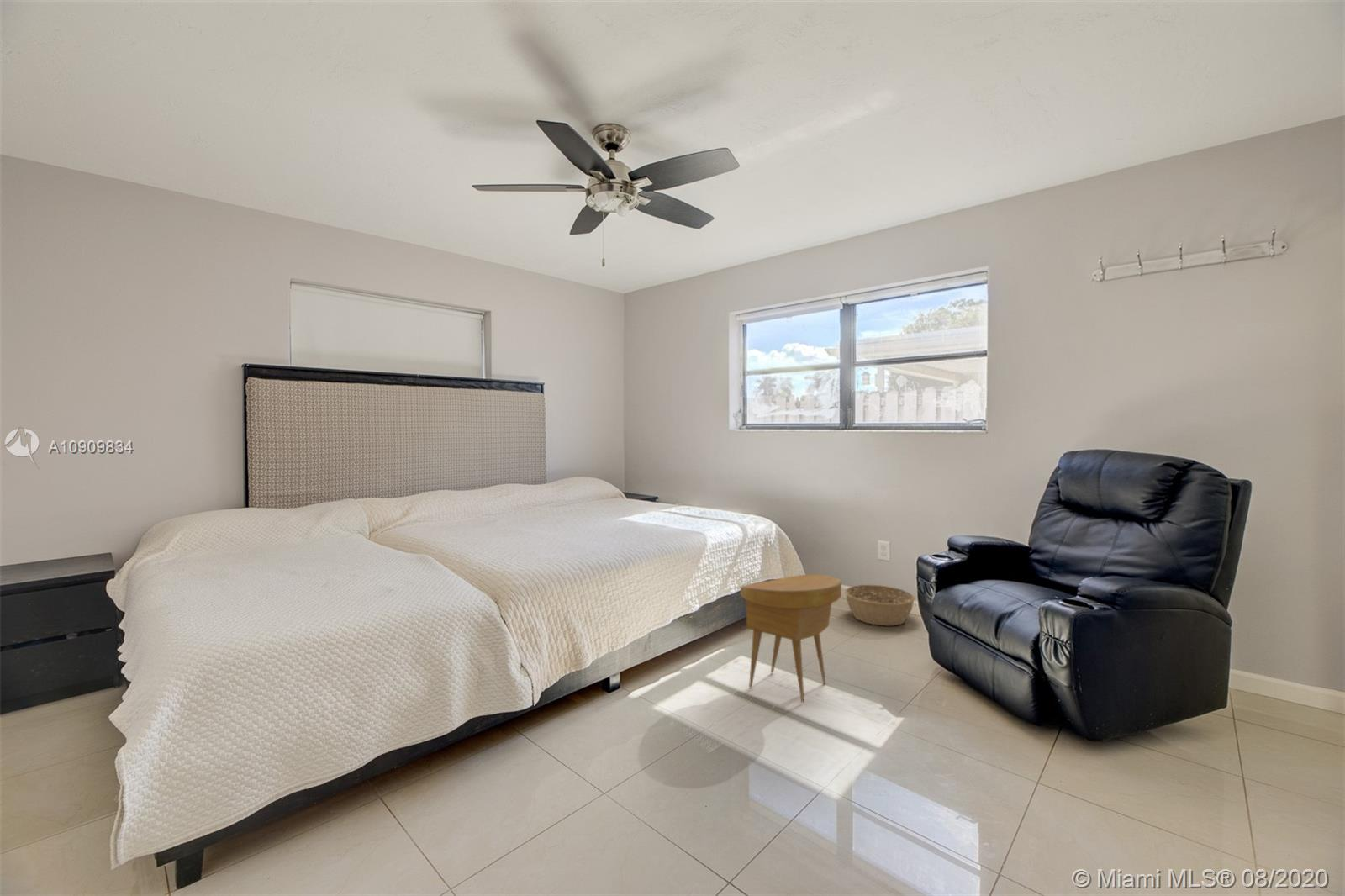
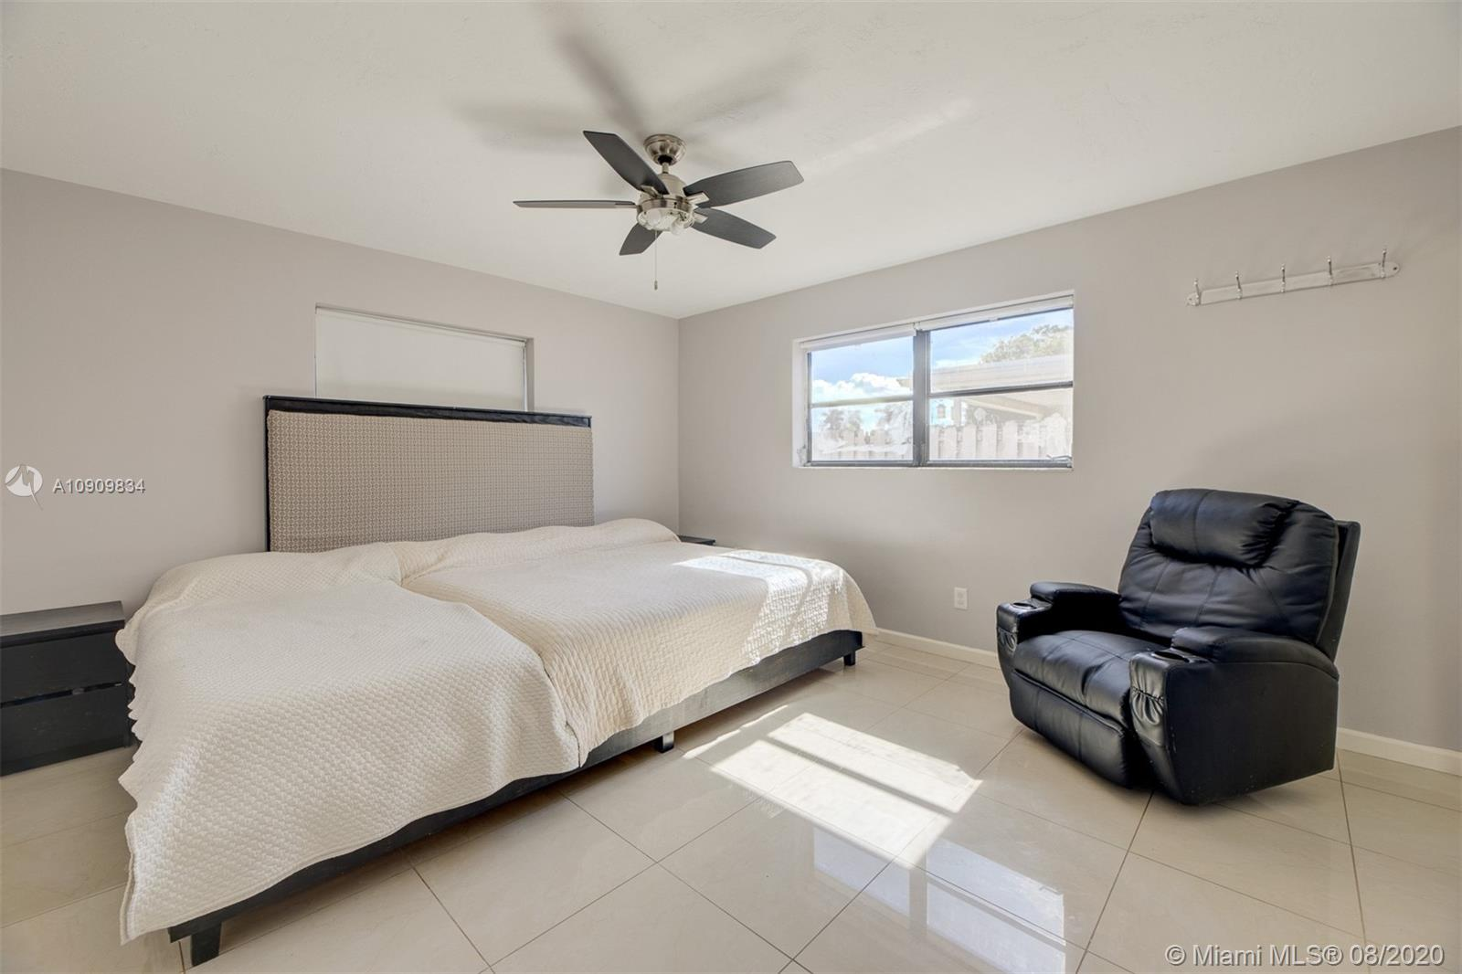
- side table (789, 630)
- basket (878, 605)
